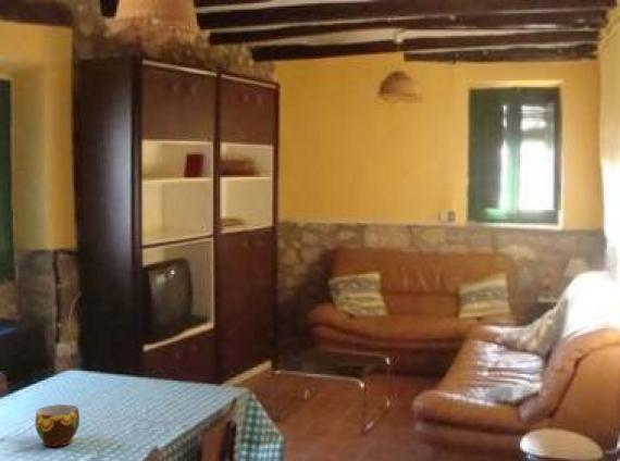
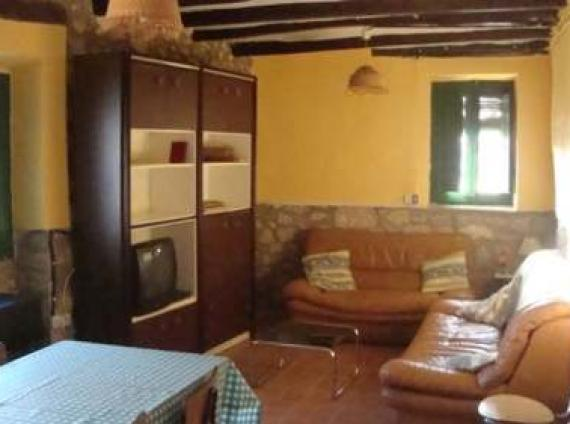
- cup (58, 425)
